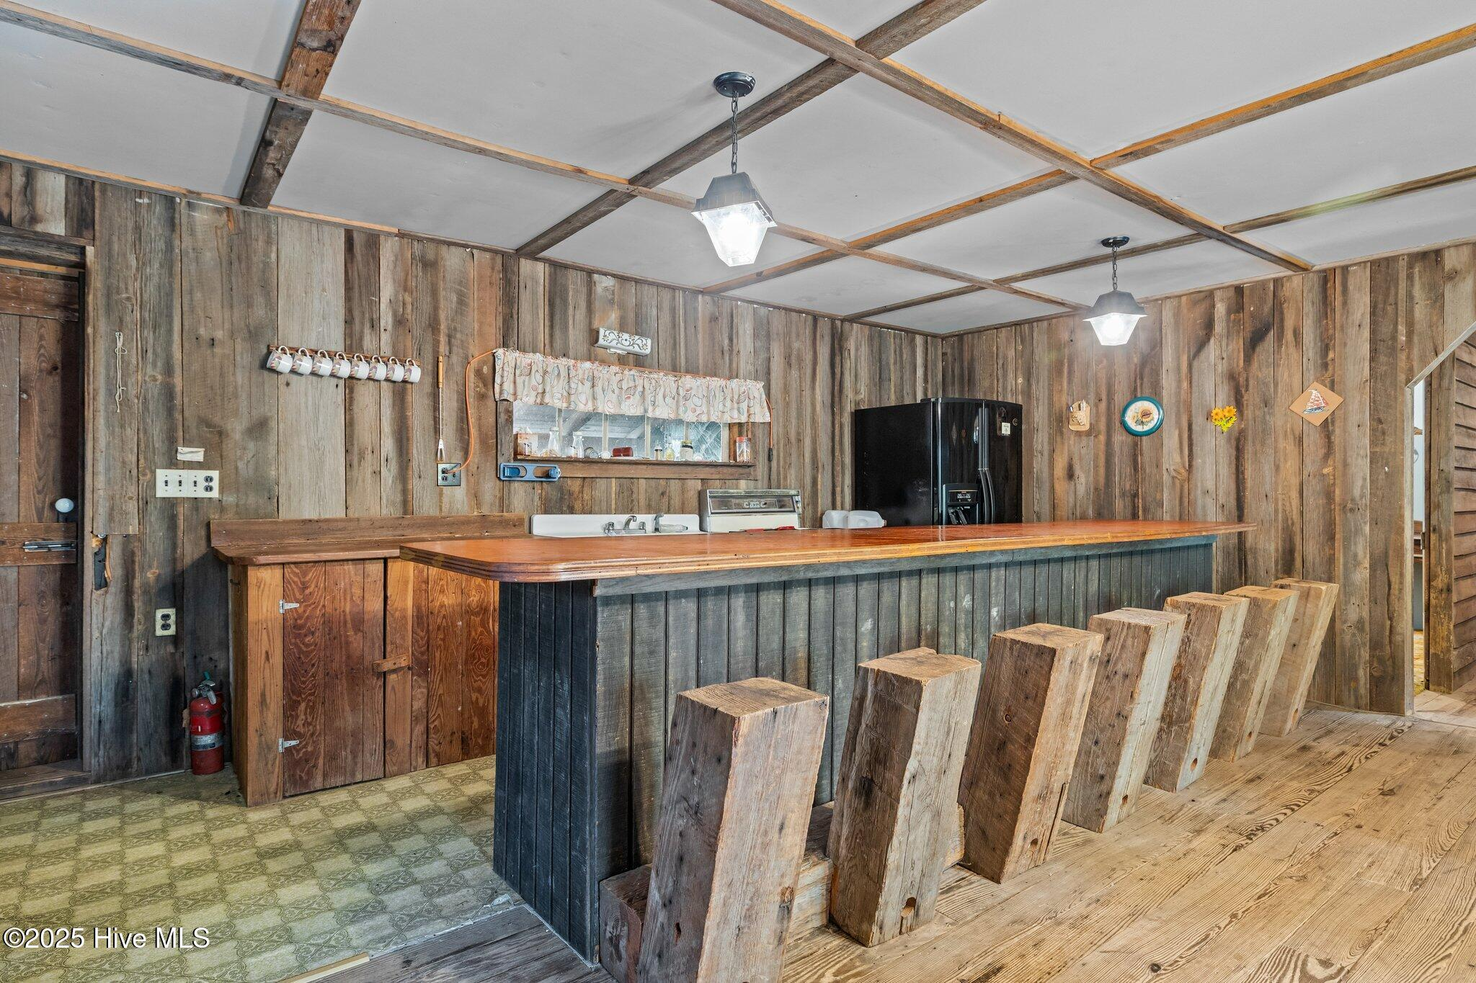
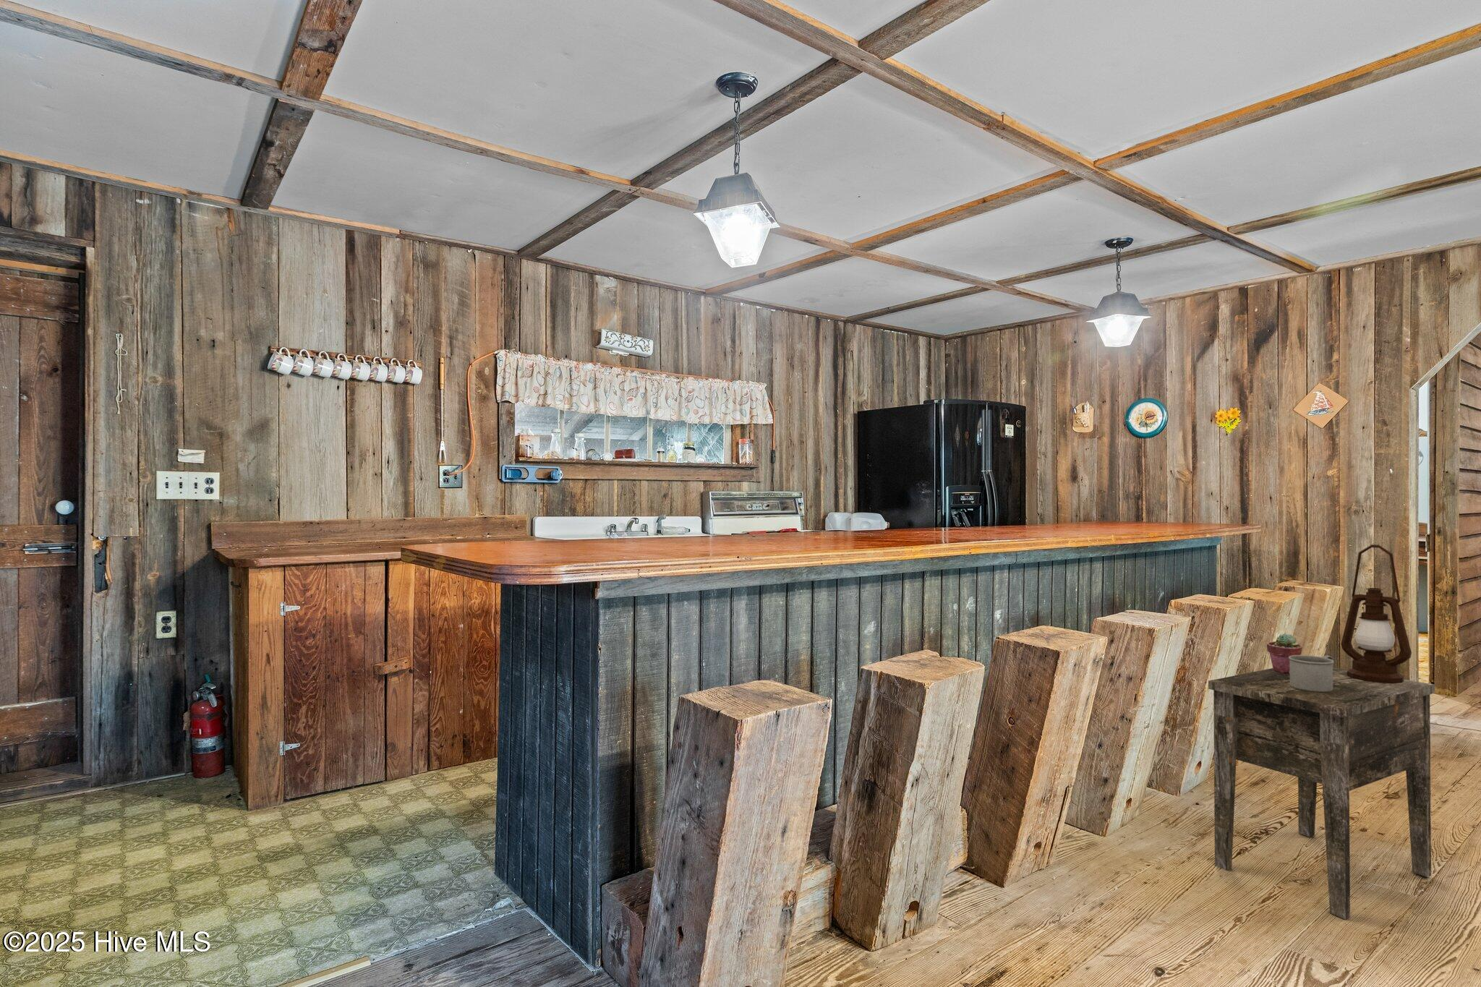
+ side table (1320, 777)
+ potted succulent (1284, 651)
+ lantern (1374, 610)
+ mug (1313, 672)
